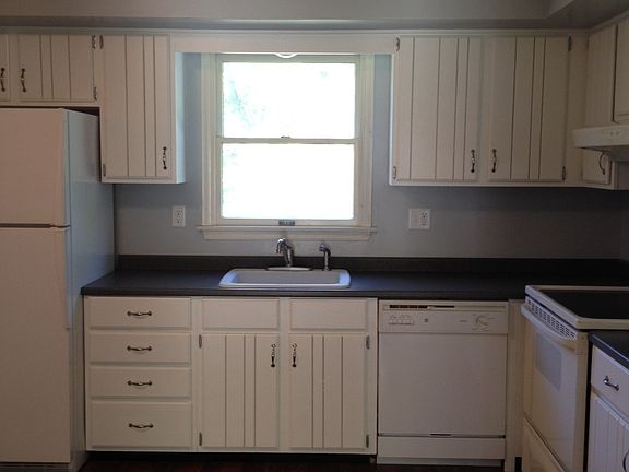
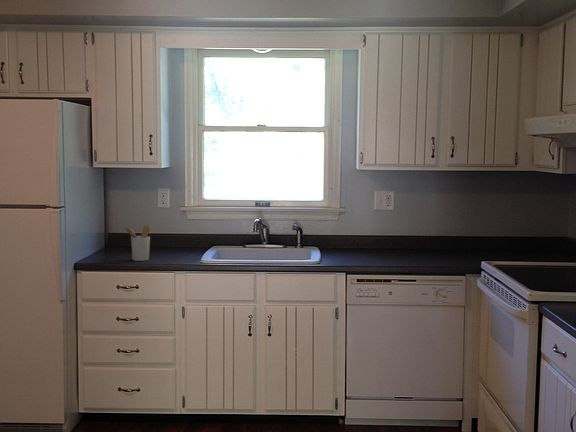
+ utensil holder (136, 242)
